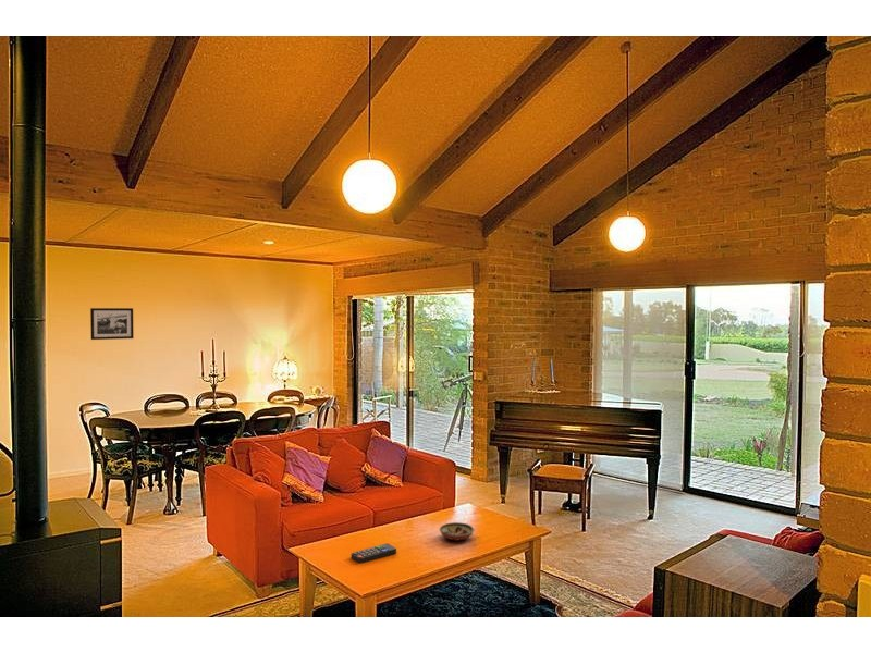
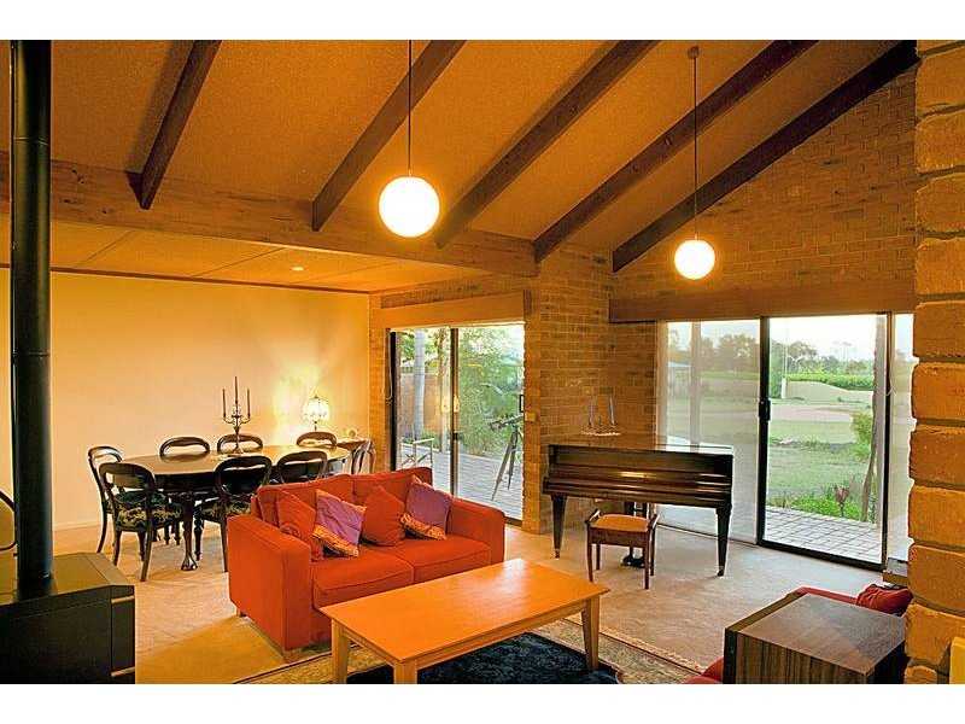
- remote control (373, 552)
- picture frame (112, 323)
- decorative bowl (456, 532)
